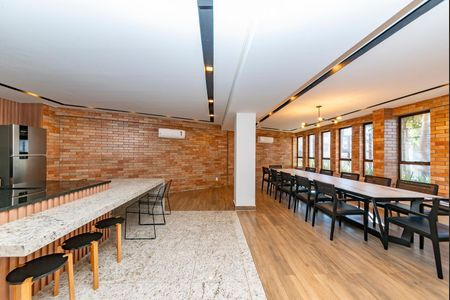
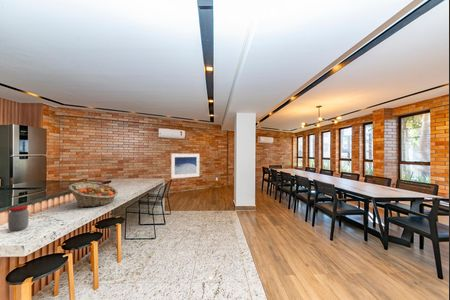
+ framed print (185, 165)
+ fruit basket (94, 193)
+ jar (18, 218)
